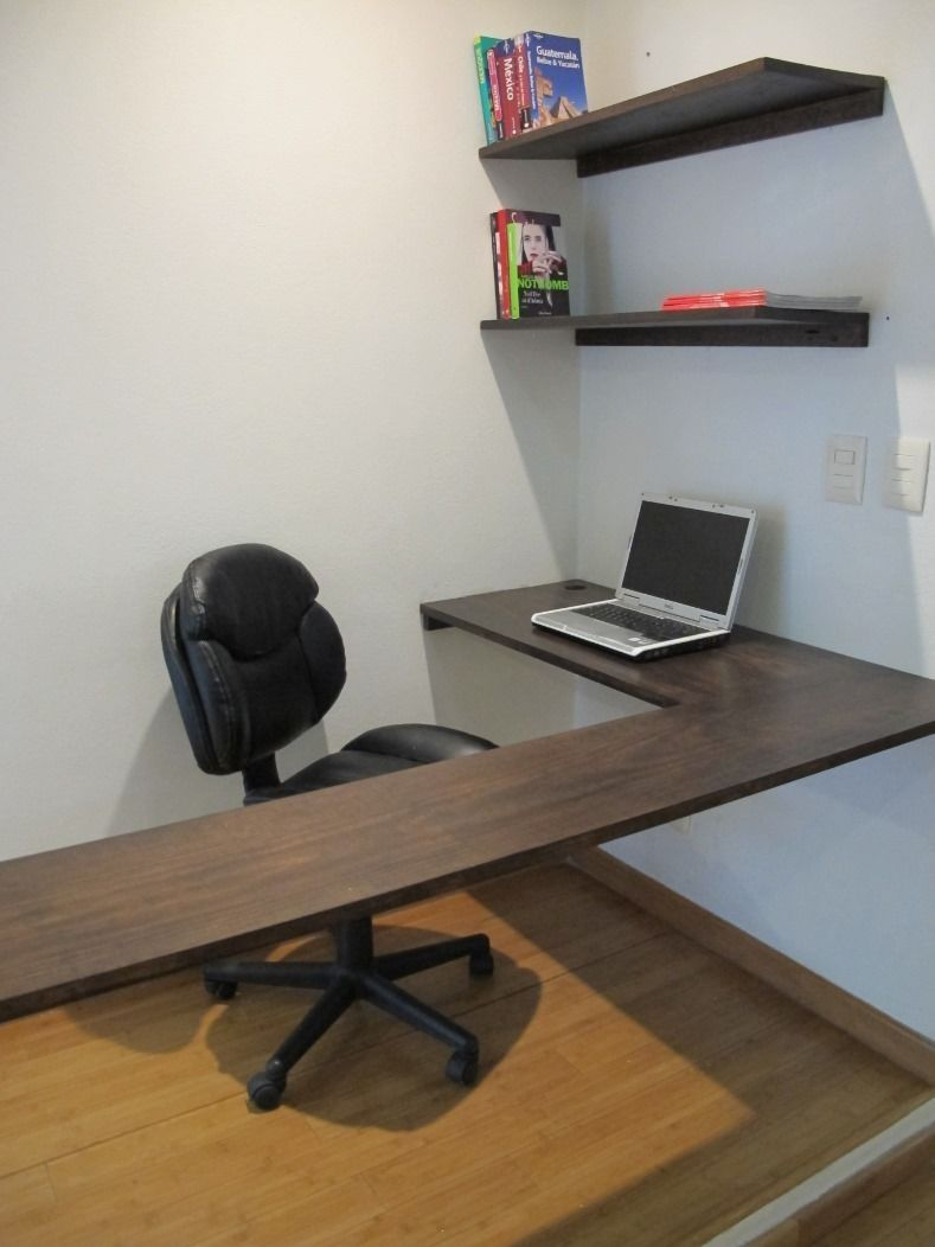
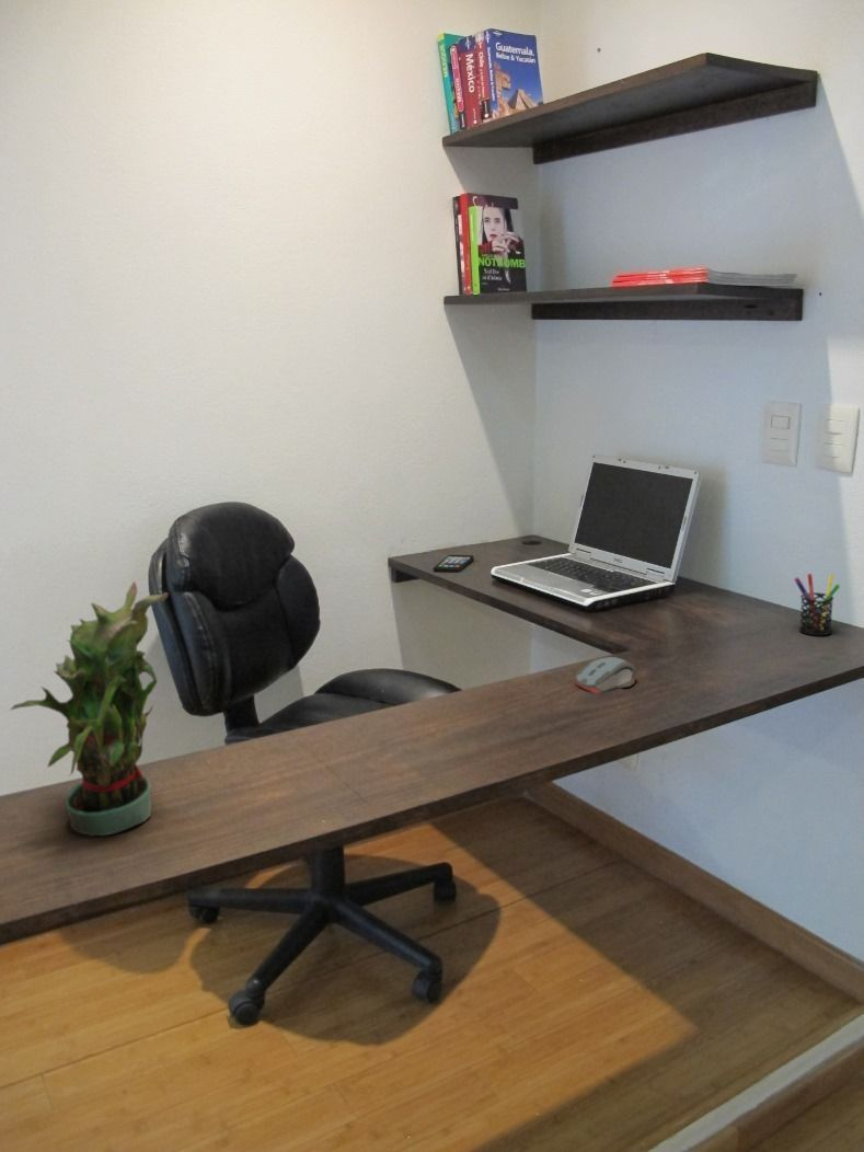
+ smartphone (453, 563)
+ pen holder (819, 602)
+ potted plant (112, 709)
+ computer mouse (607, 671)
